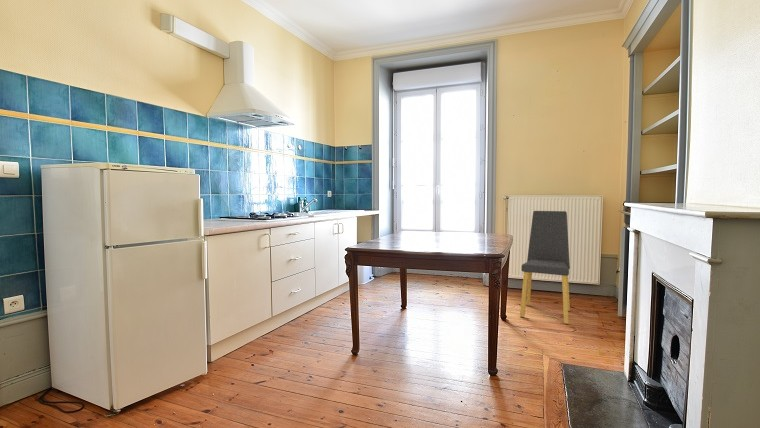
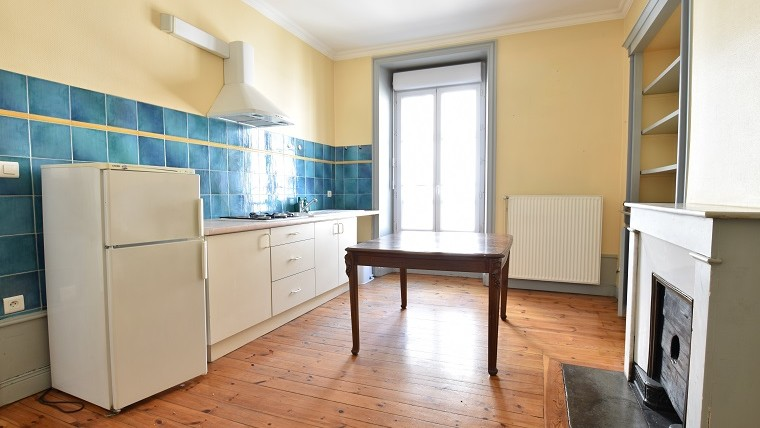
- dining chair (547, 263)
